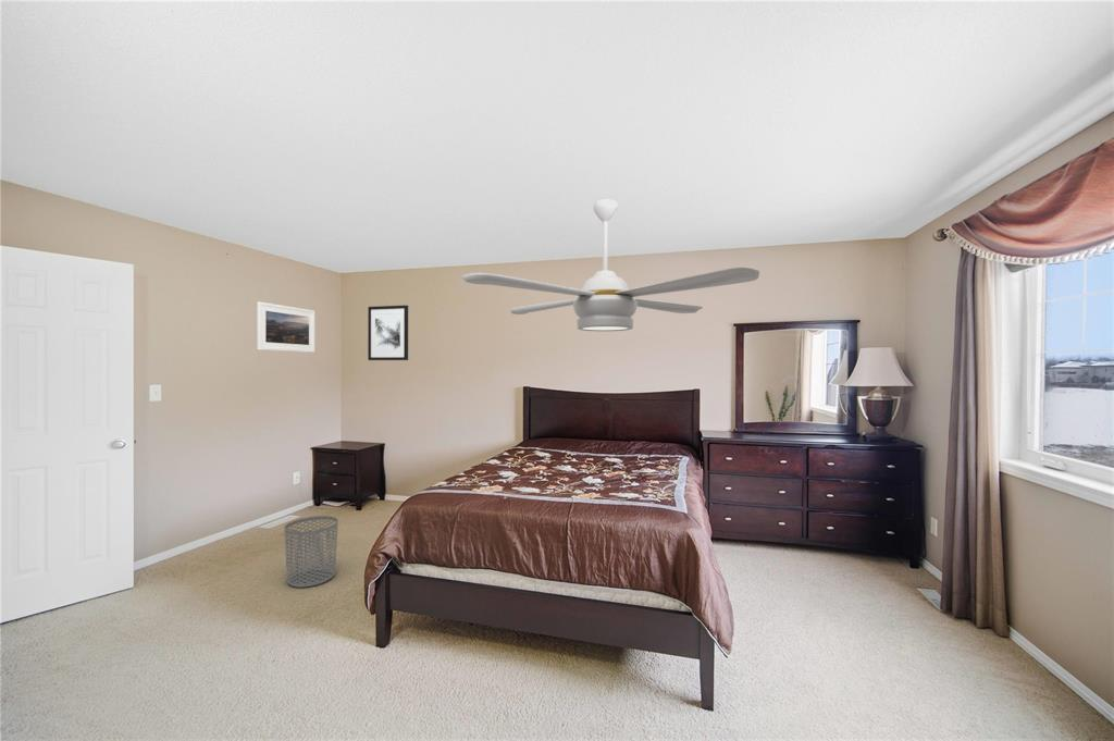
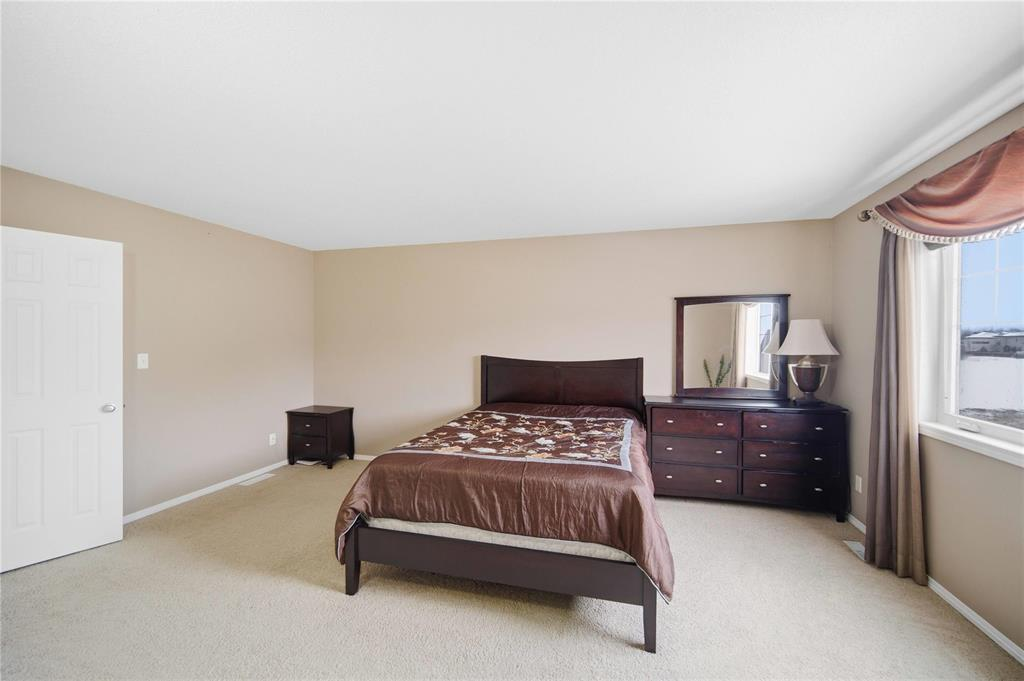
- ceiling fan (605, 265)
- wall art (387, 333)
- waste bin (311, 551)
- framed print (287, 329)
